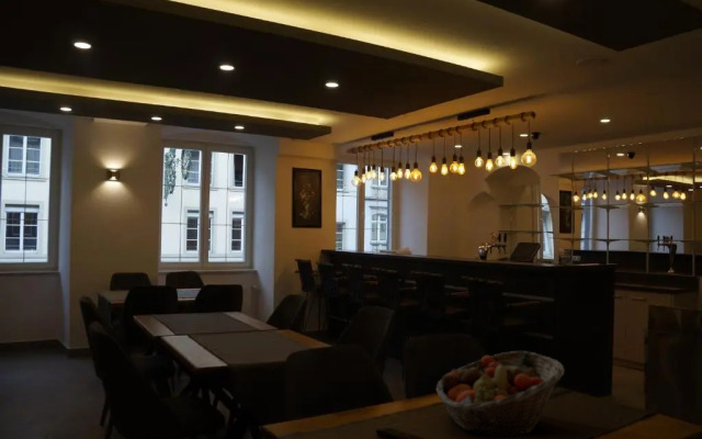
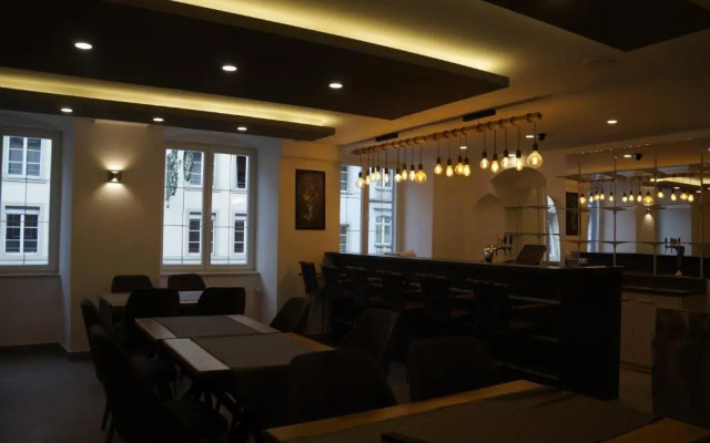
- fruit basket (497, 389)
